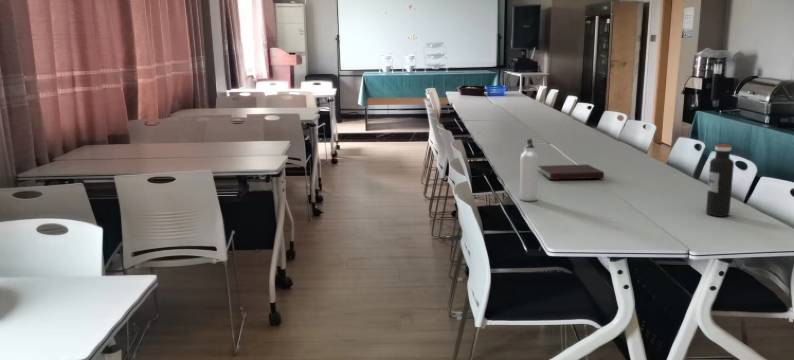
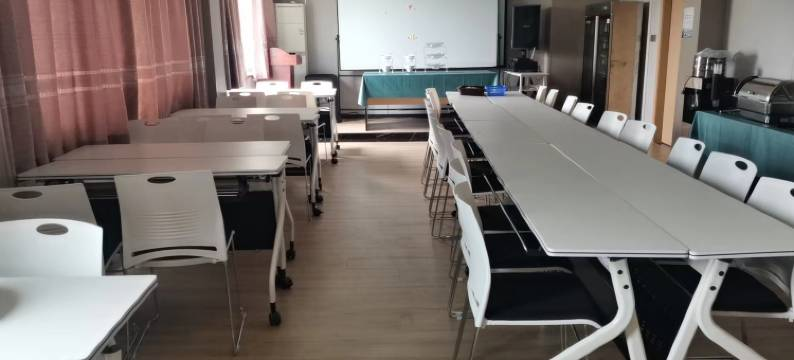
- water bottle (529, 169)
- notebook (569, 172)
- water bottle (720, 179)
